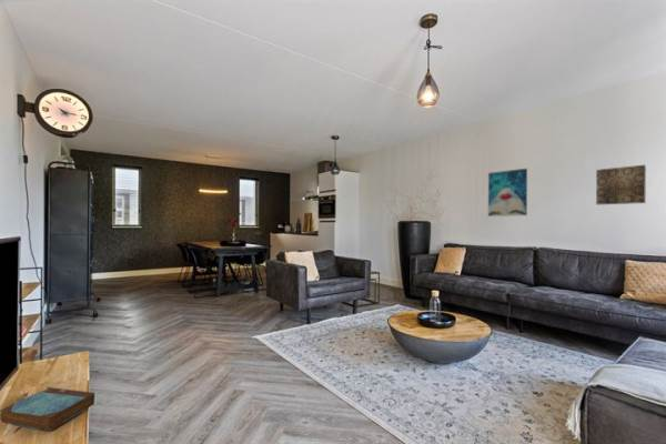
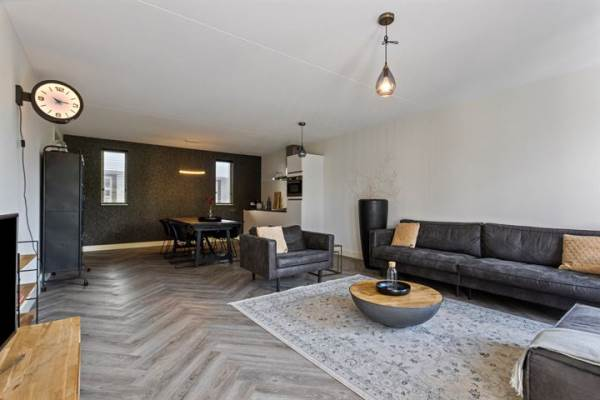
- wall art (619, 185)
- book (49, 406)
- wall art (506, 193)
